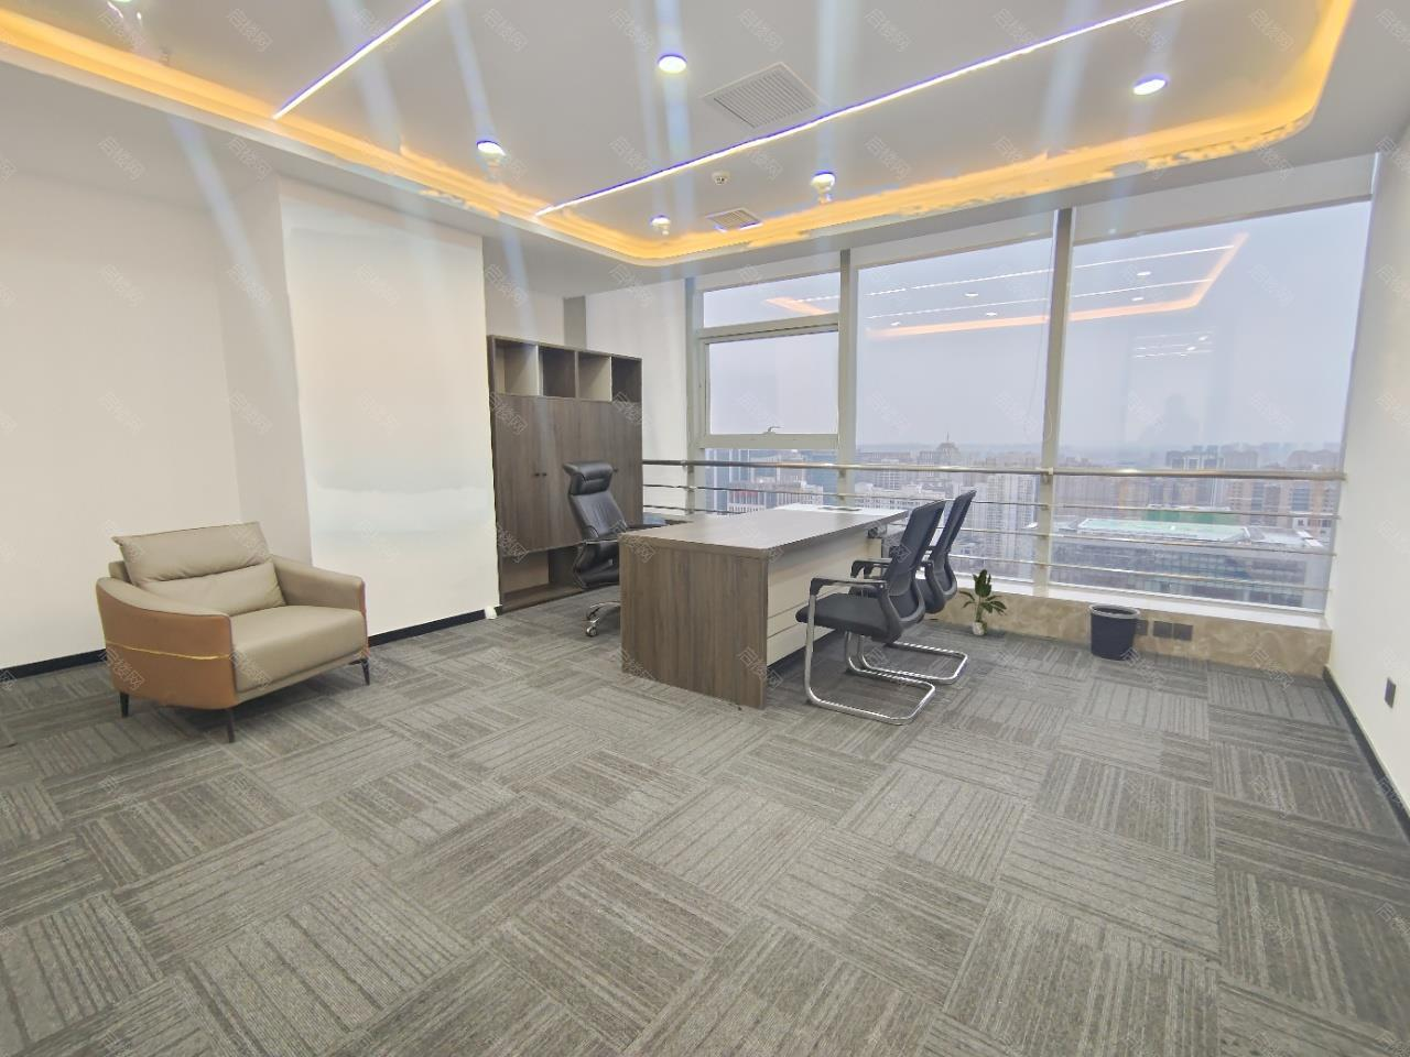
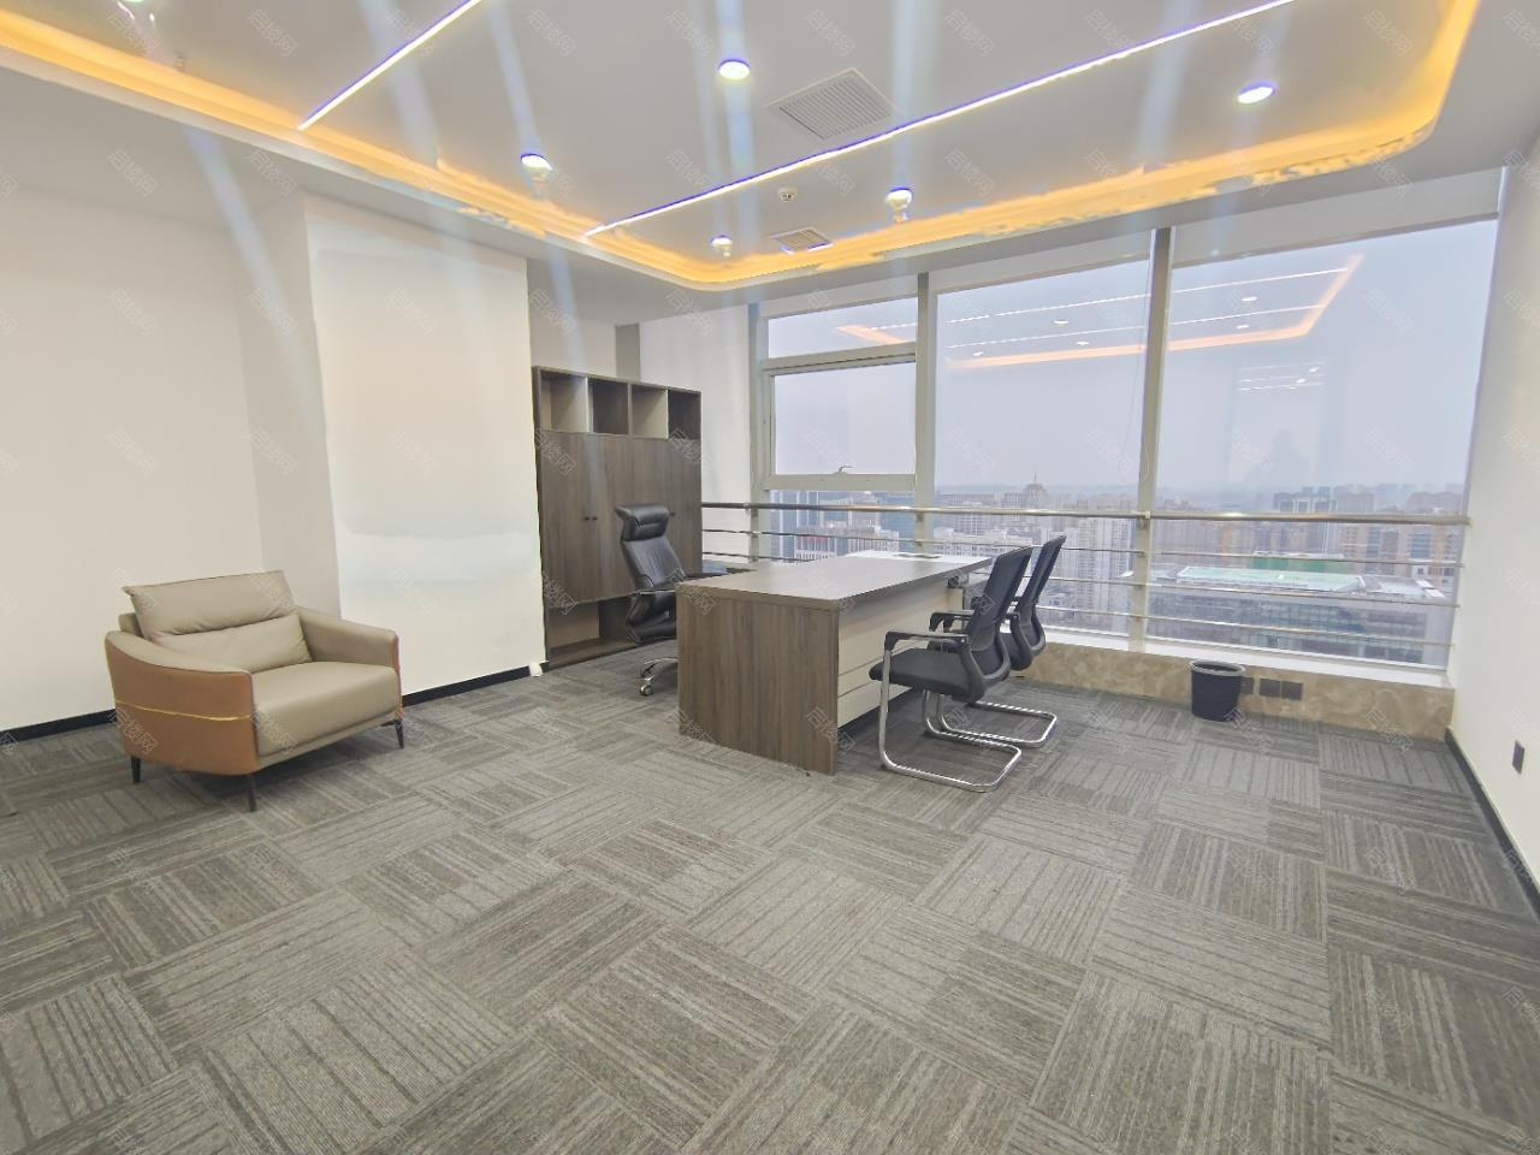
- potted plant (981, 602)
